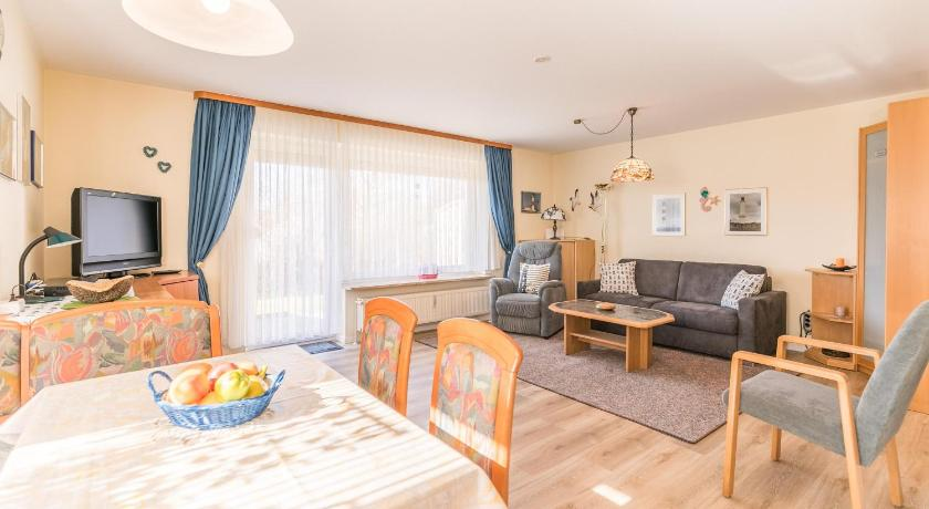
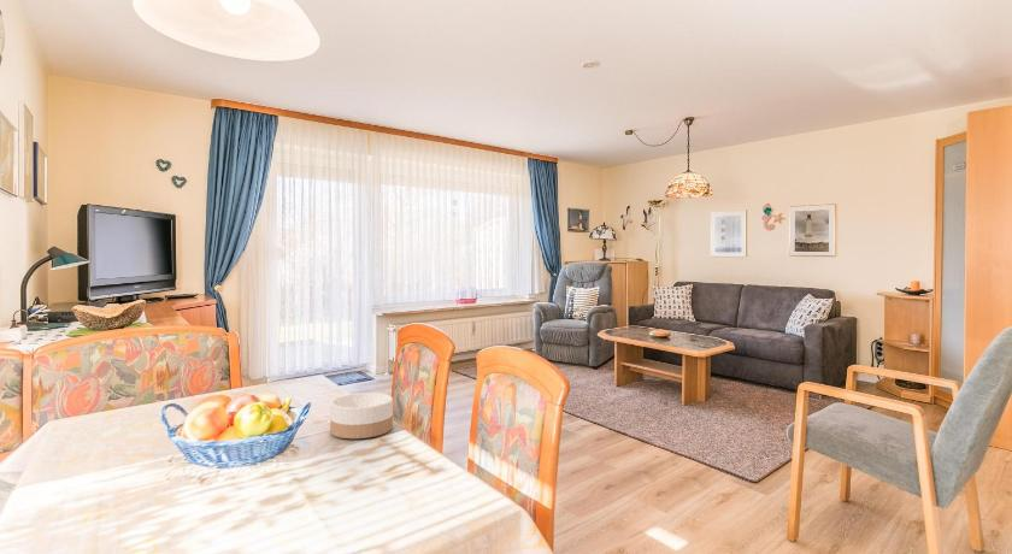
+ bowl (361, 414)
